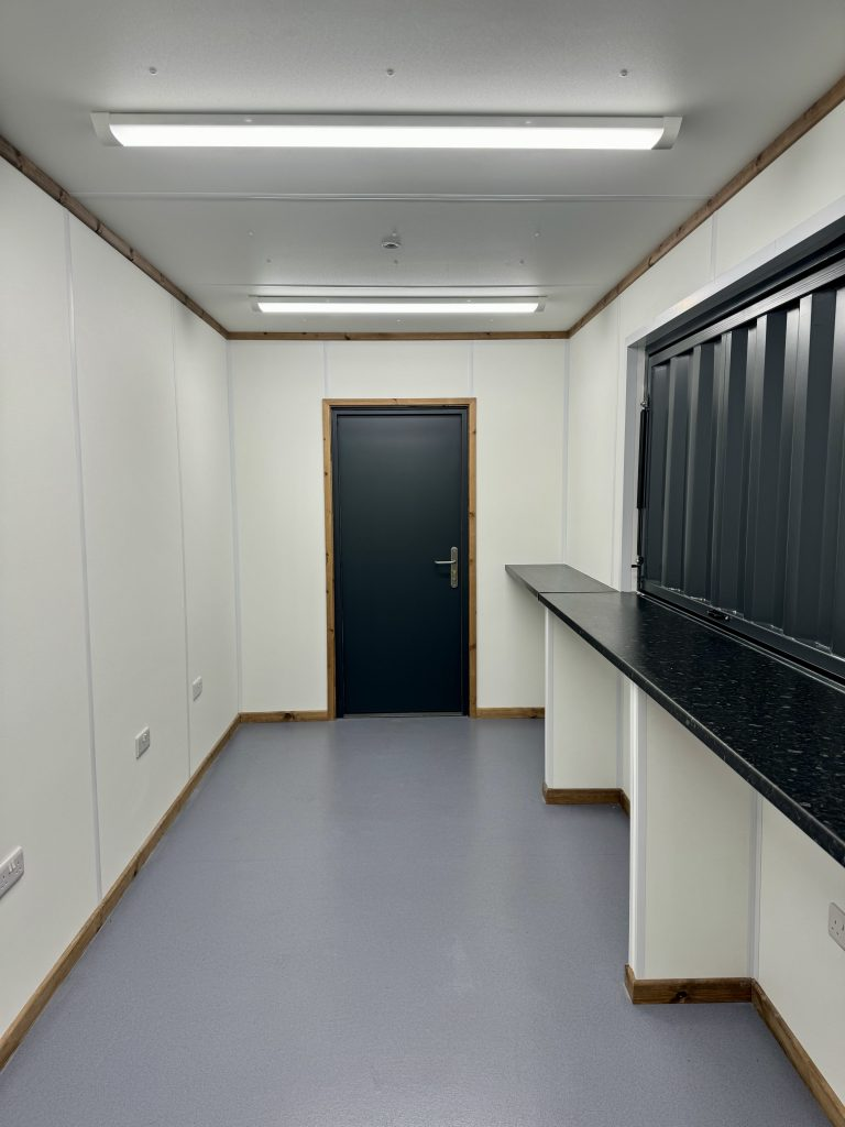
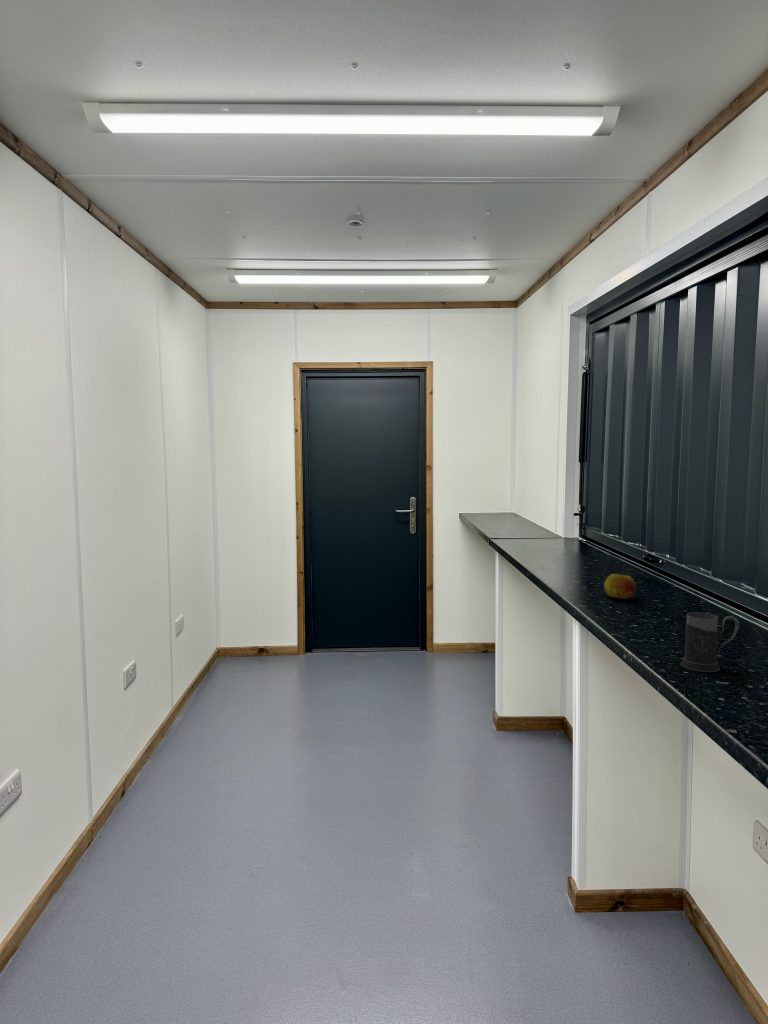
+ fruit (619, 586)
+ mug (709, 640)
